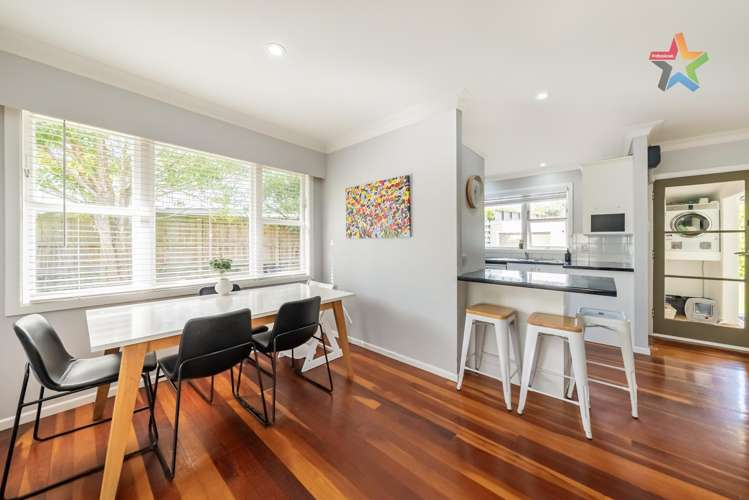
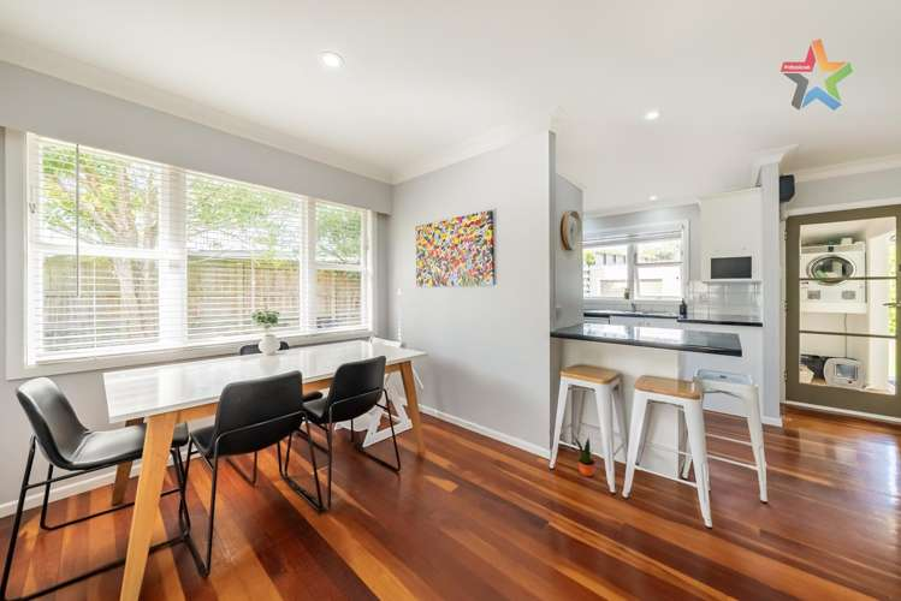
+ potted plant (582, 453)
